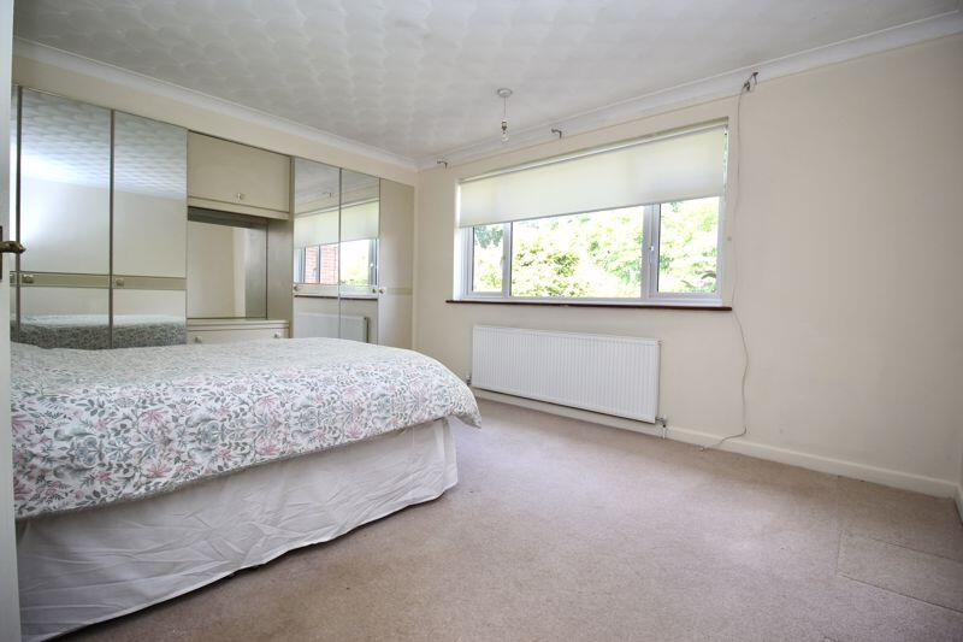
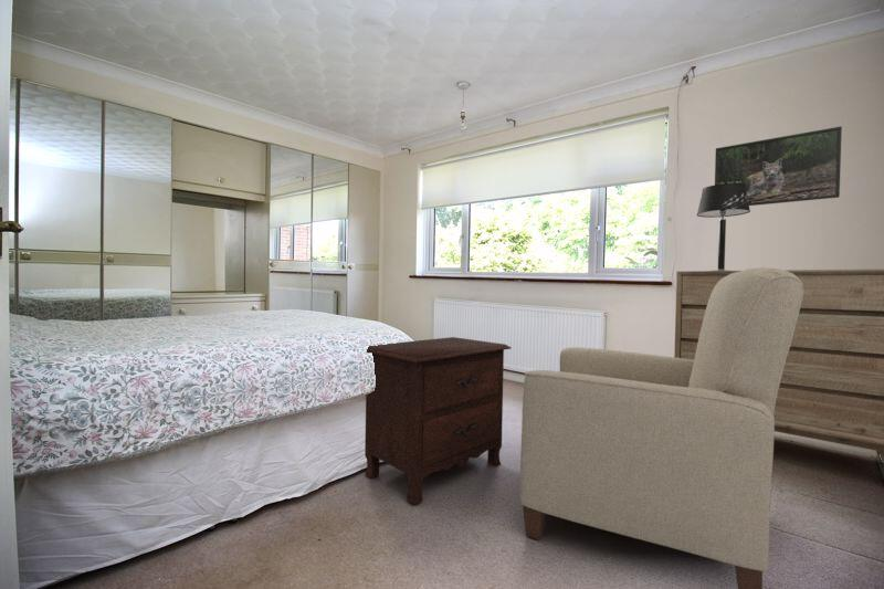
+ nightstand (438, 408)
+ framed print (772, 170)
+ dresser (785, 362)
+ table lamp (722, 229)
+ chair (643, 393)
